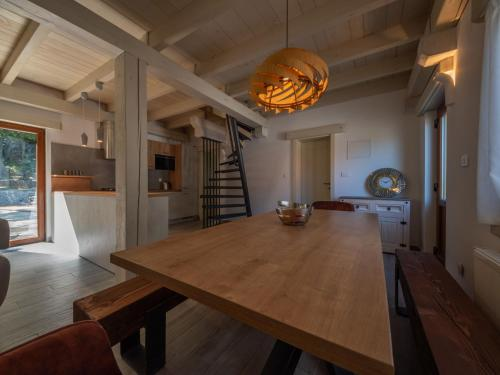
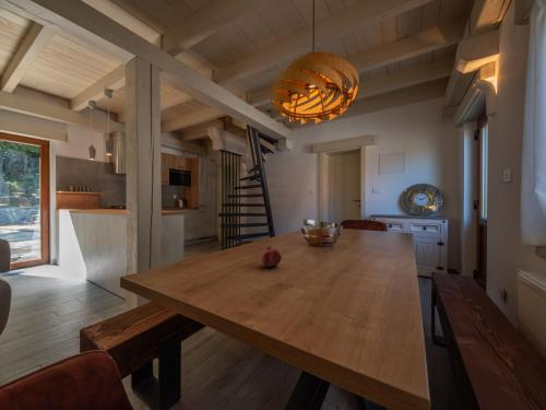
+ fruit (271, 256)
